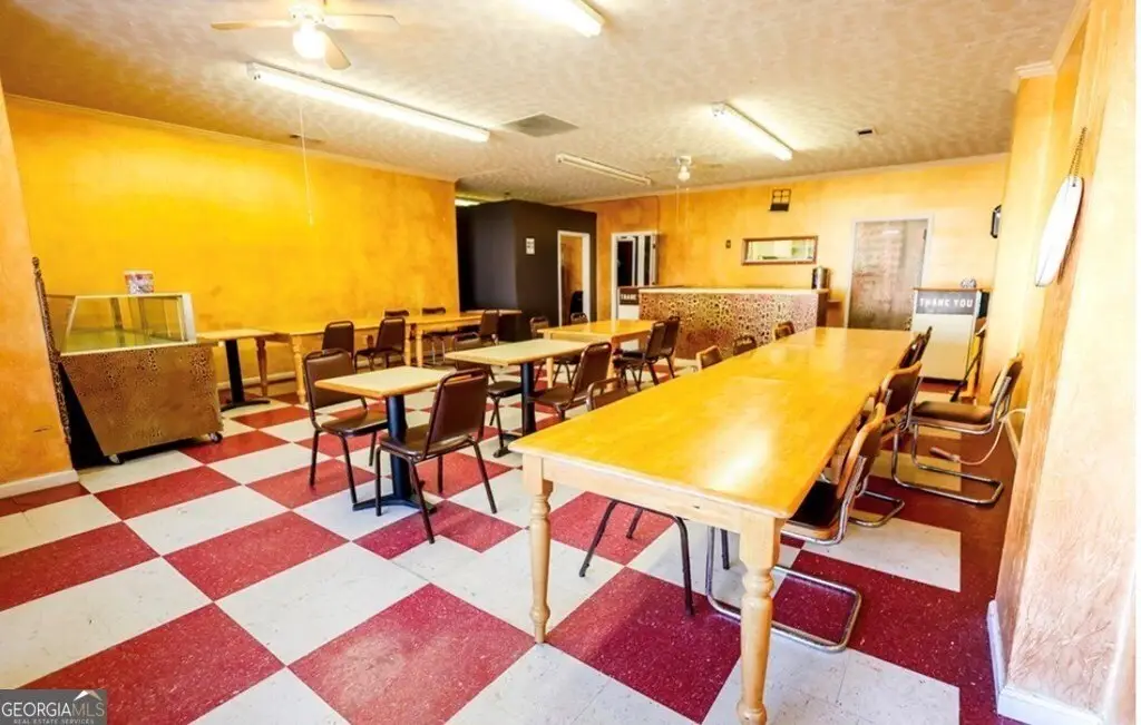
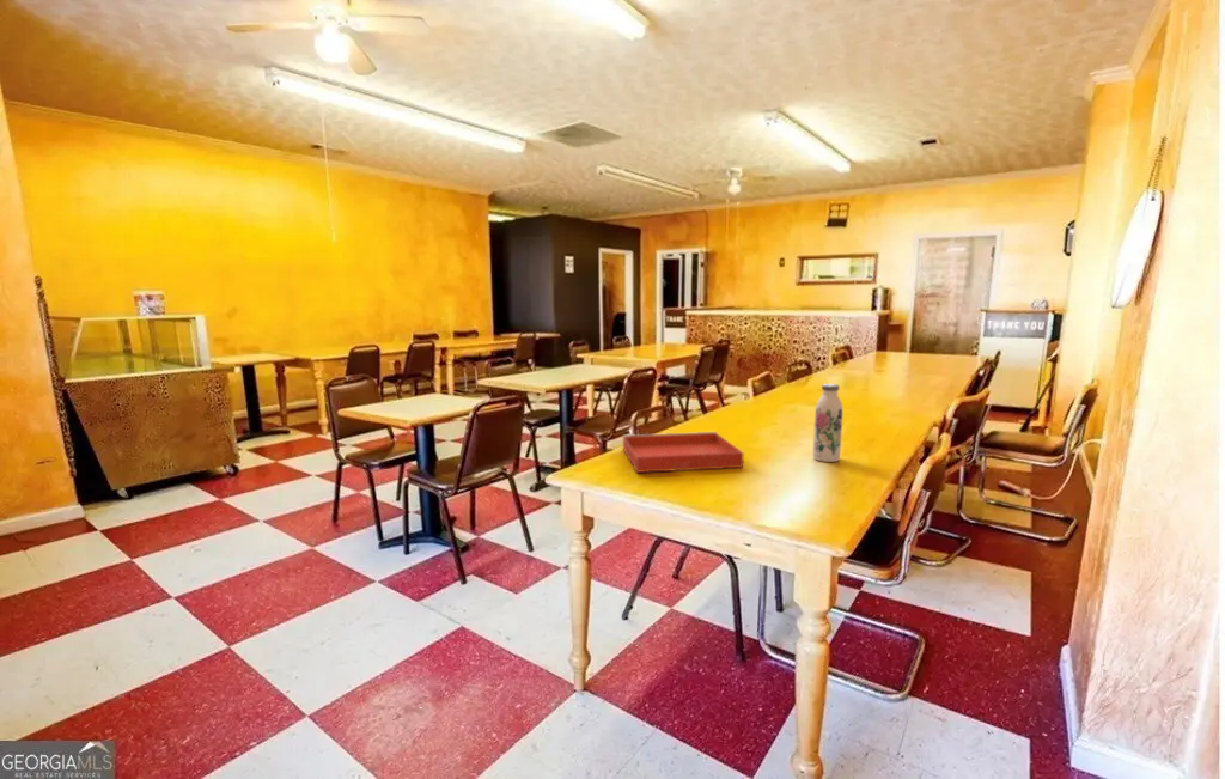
+ water bottle (828, 421)
+ tray (678, 450)
